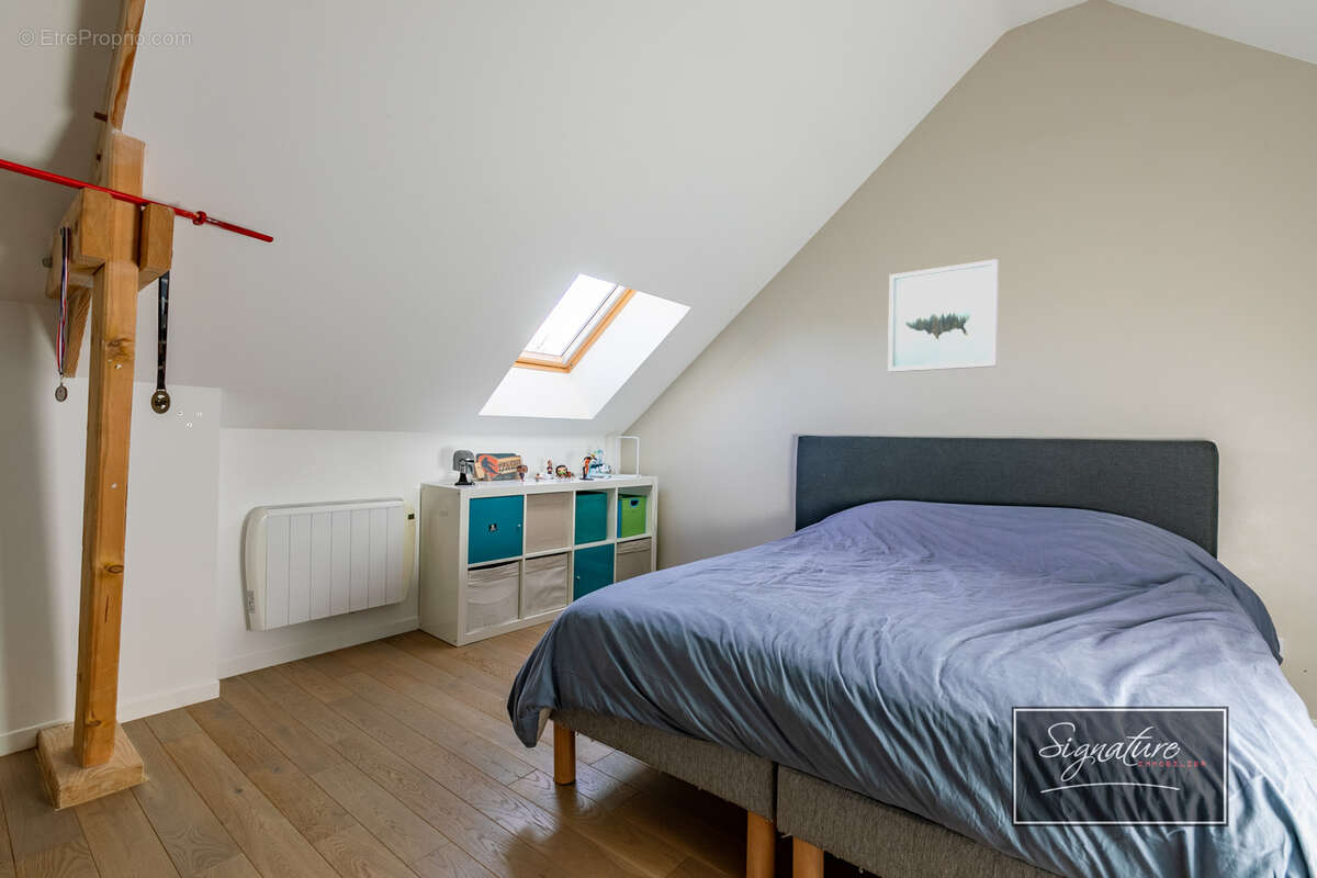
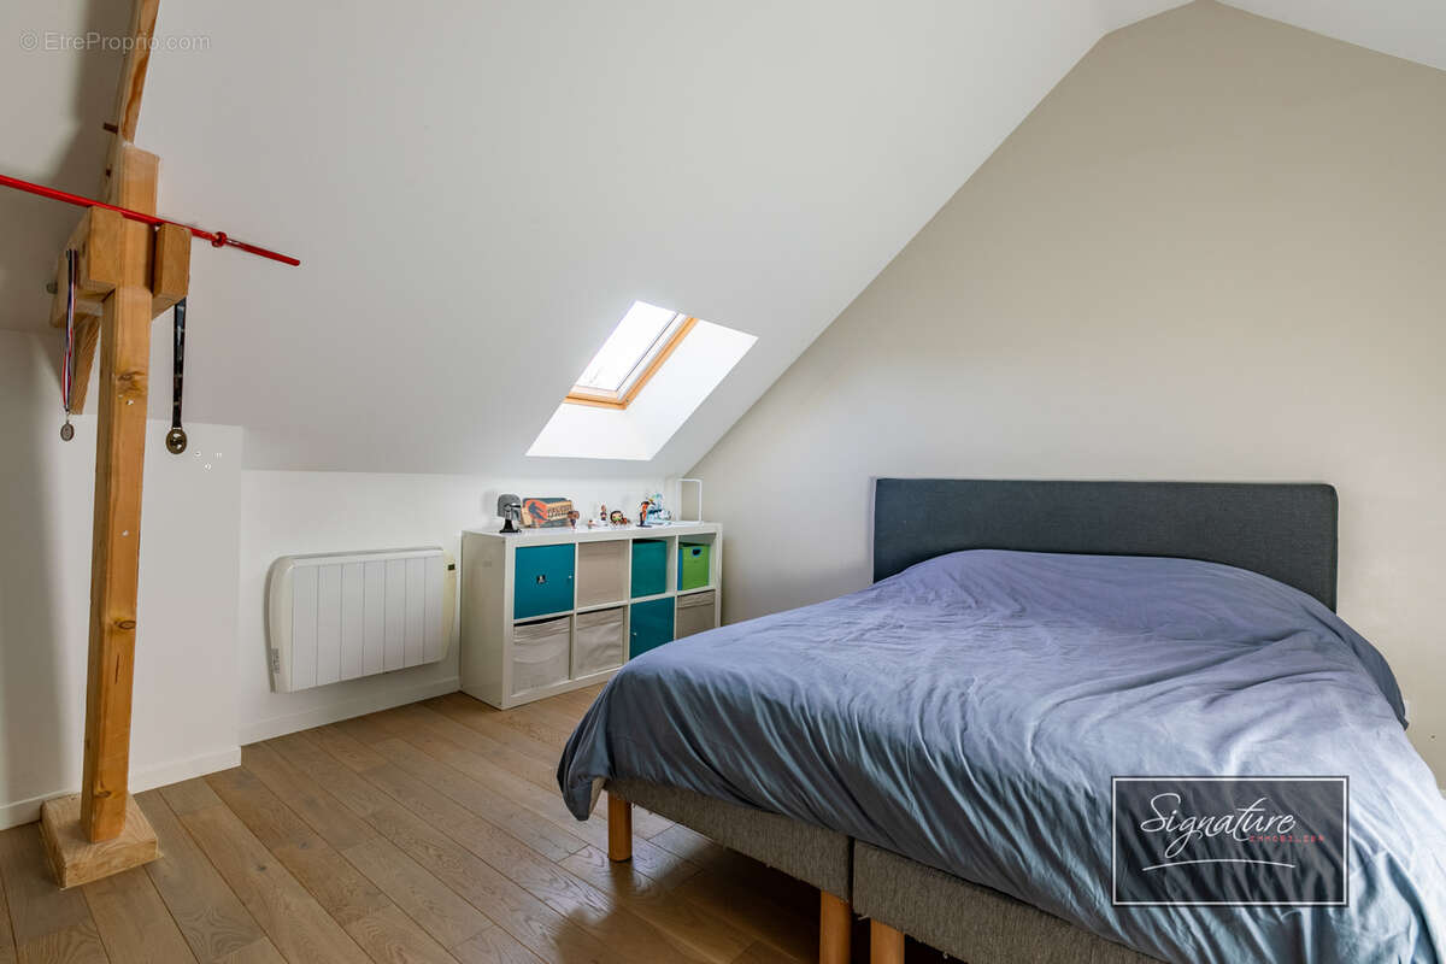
- wall art (941, 318)
